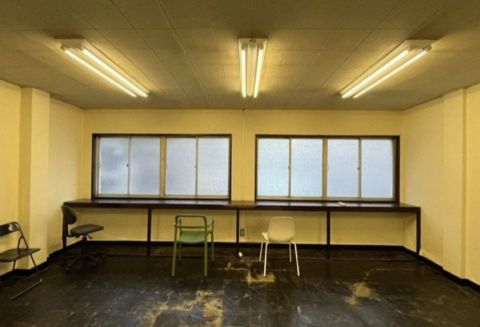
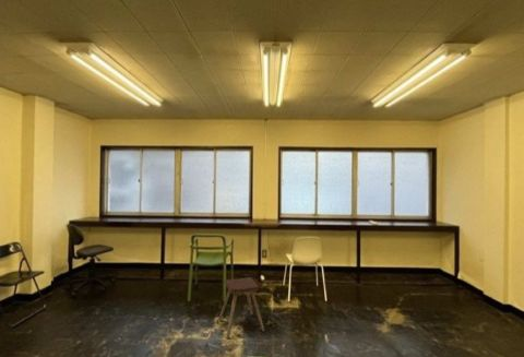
+ music stool (235, 304)
